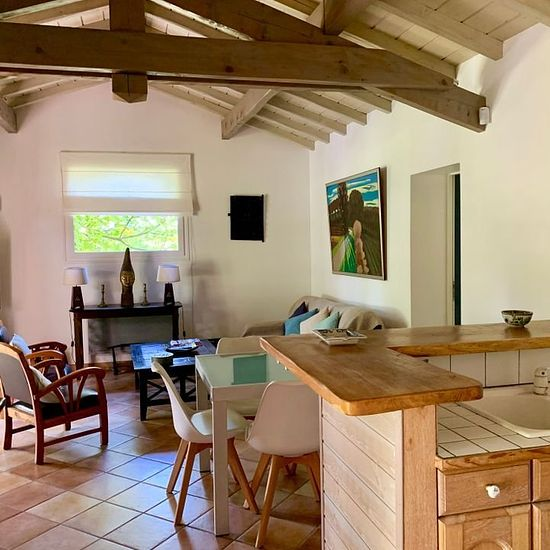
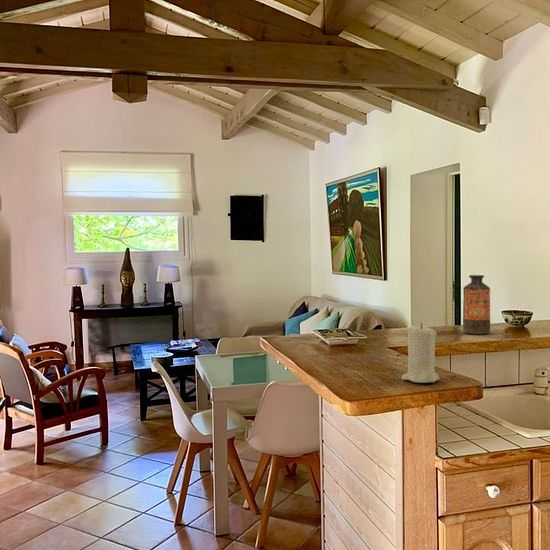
+ bottle (476, 303)
+ candle (420, 351)
